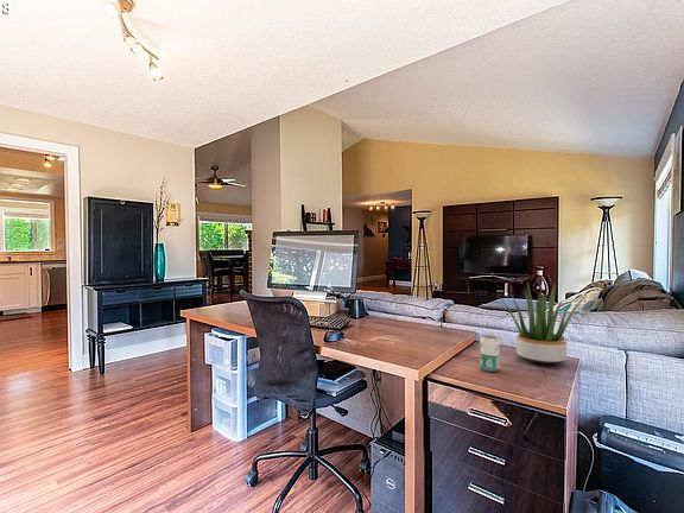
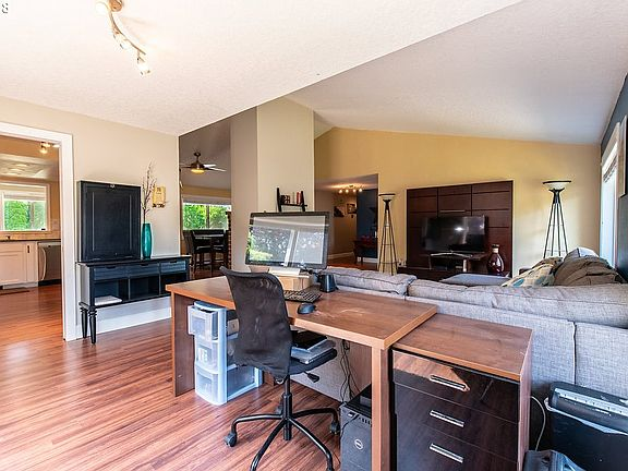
- beverage can (489, 353)
- potted plant (540, 322)
